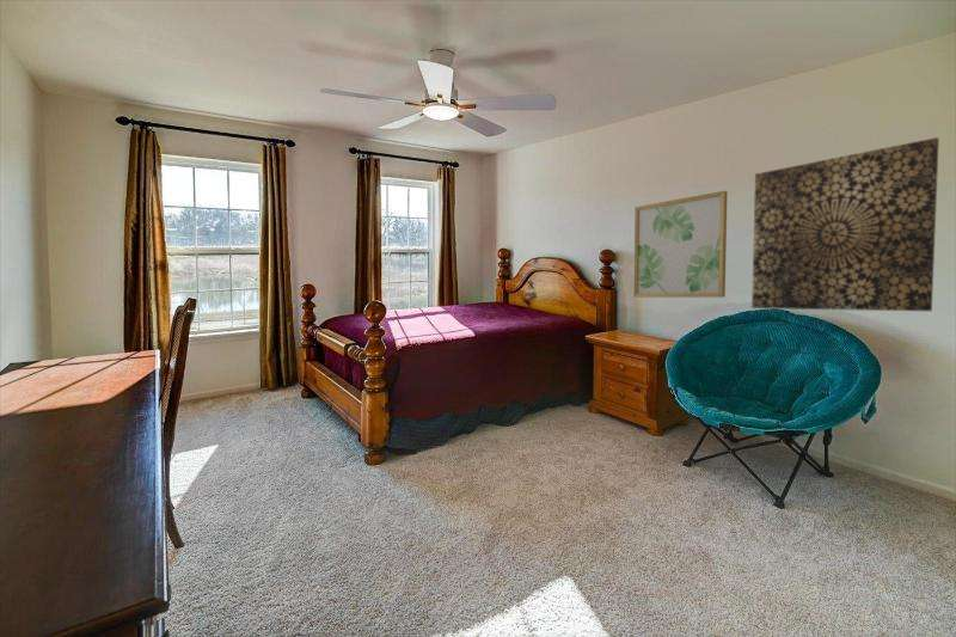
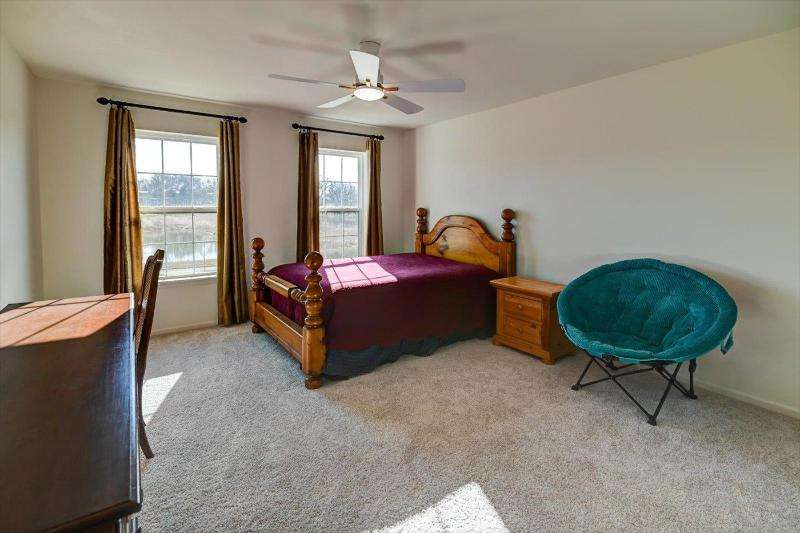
- wall art (676, 249)
- wall art (833, 234)
